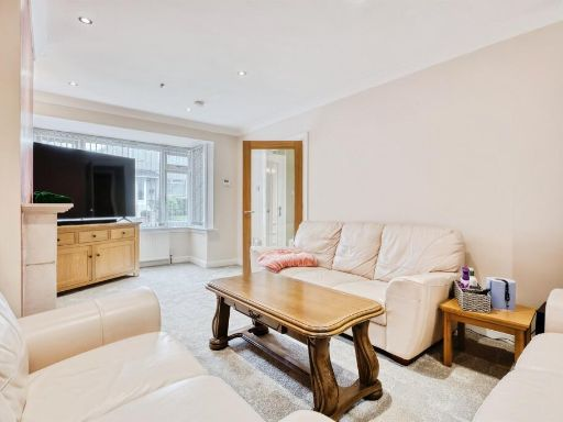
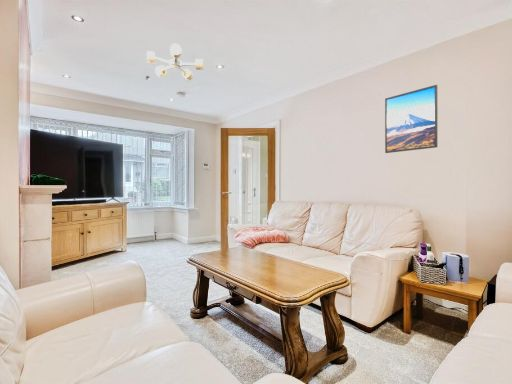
+ ceiling light (176, 63)
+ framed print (409, 121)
